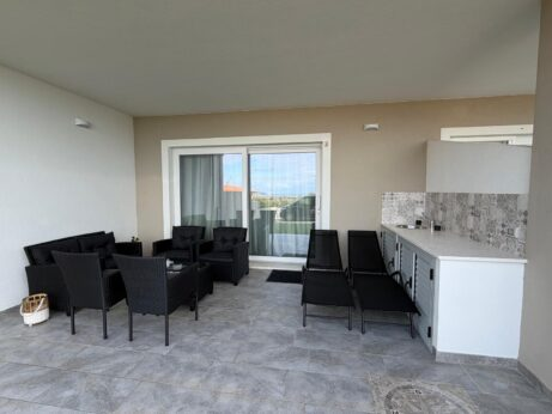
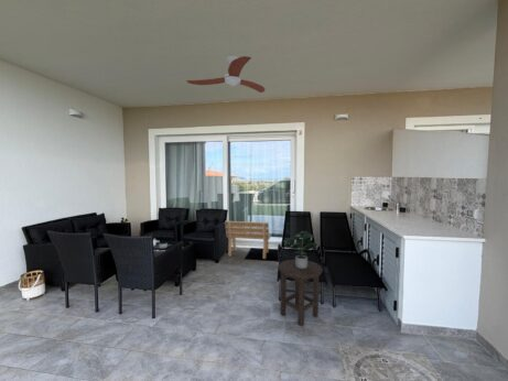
+ potted plant (301, 249)
+ ceiling fan (228, 69)
+ bench (248, 237)
+ stool (299, 291)
